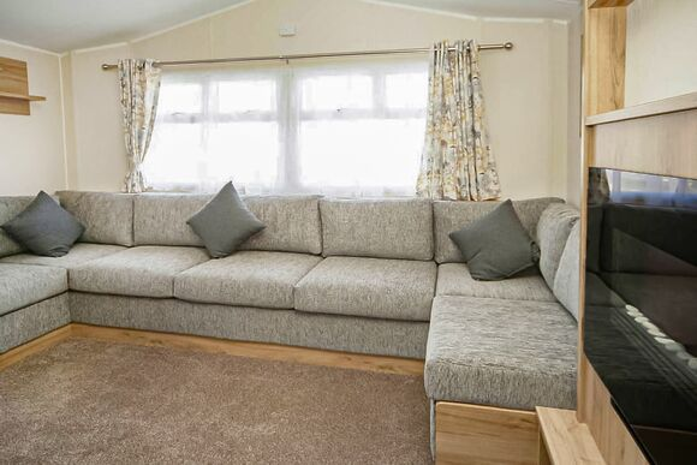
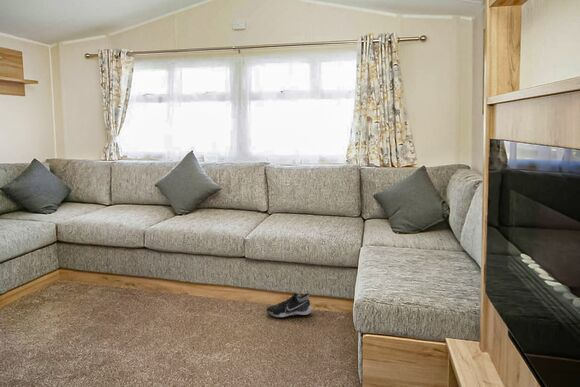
+ shoe (289, 304)
